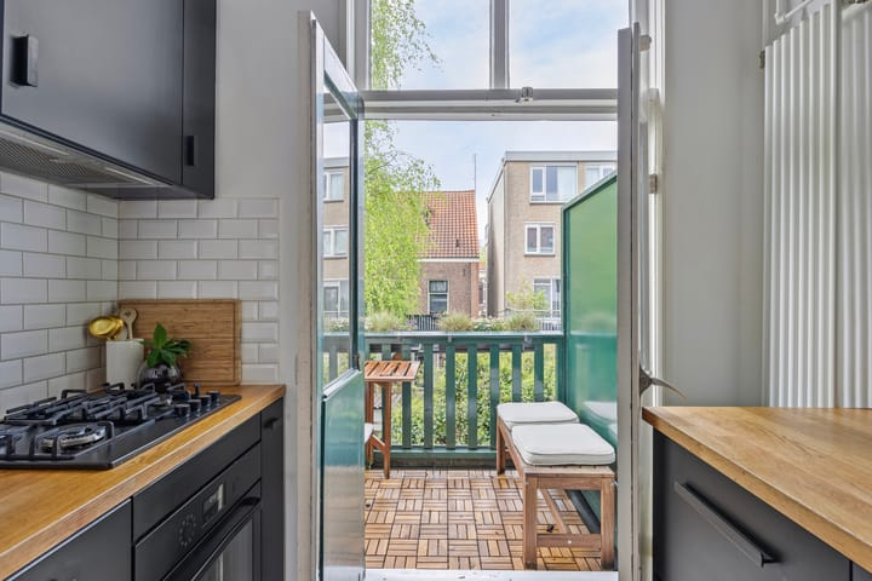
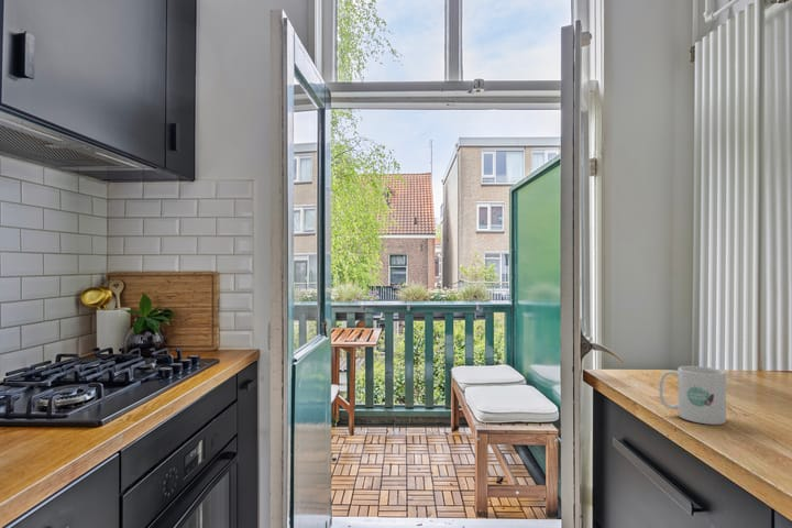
+ mug (691, 392)
